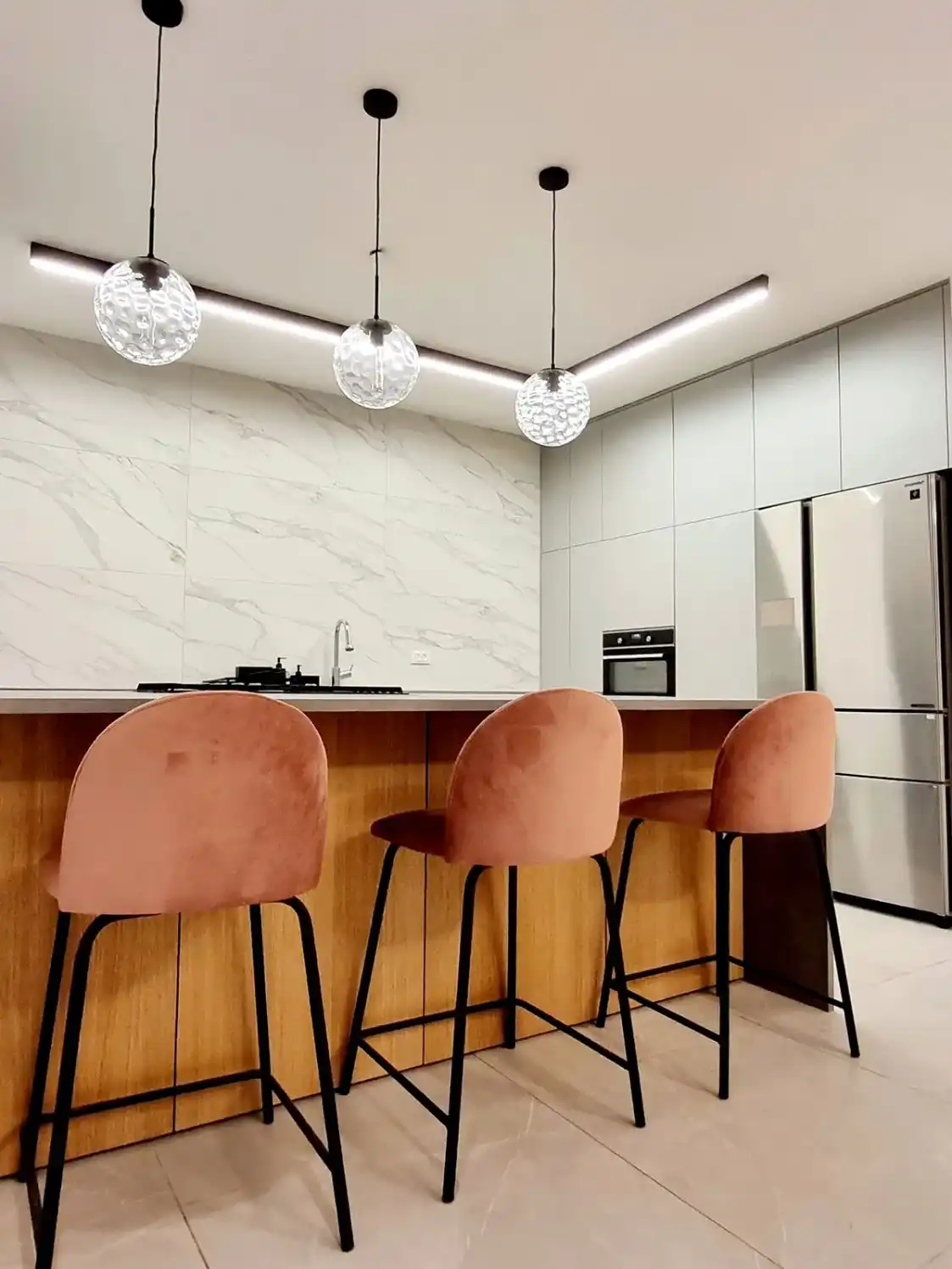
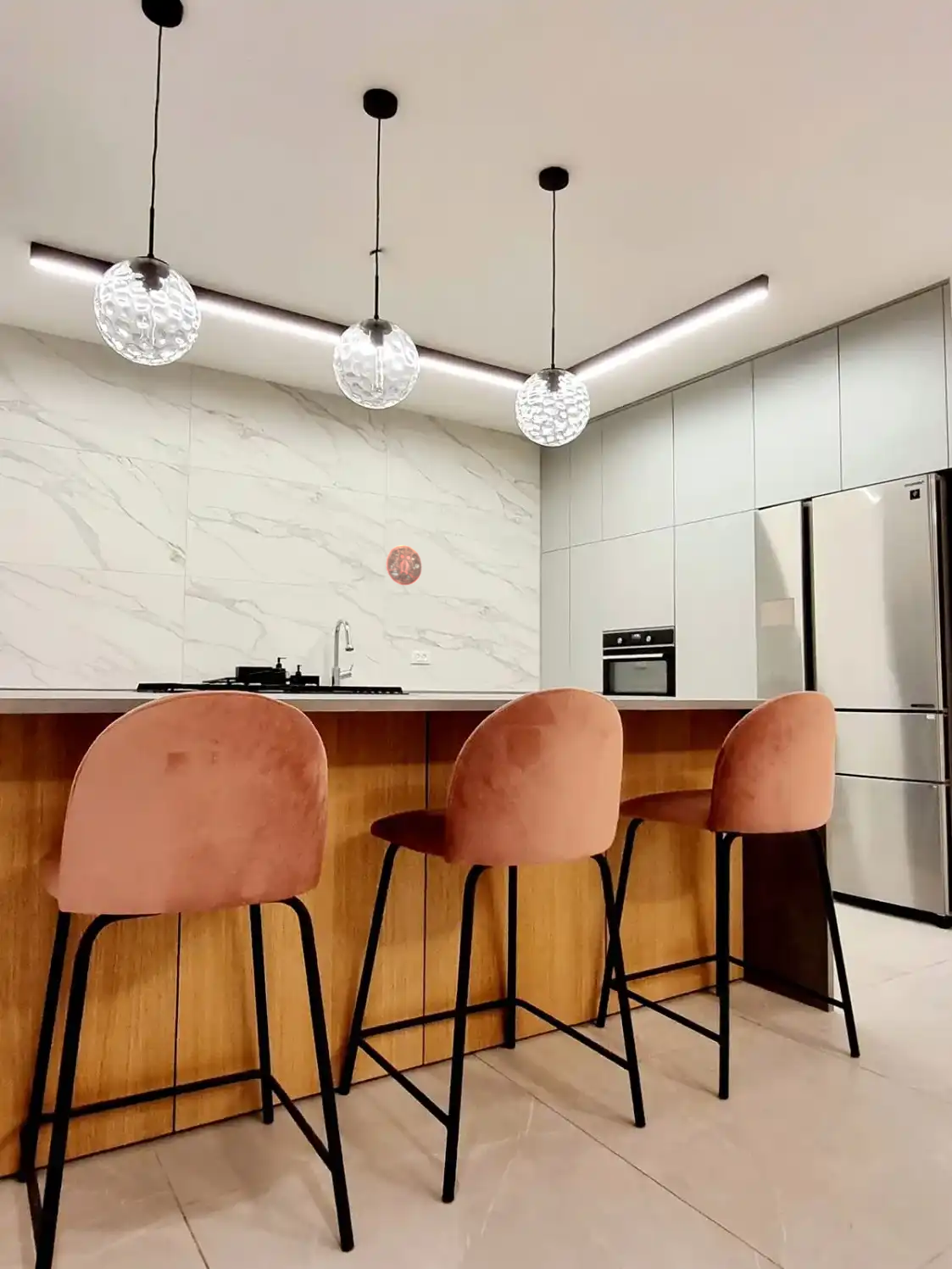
+ decorative plate (404, 565)
